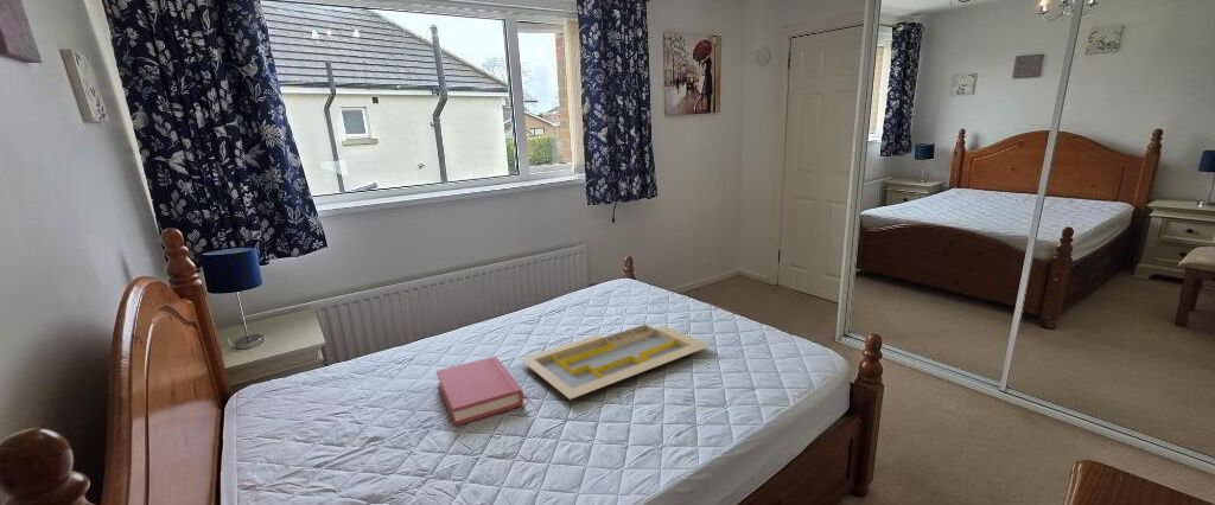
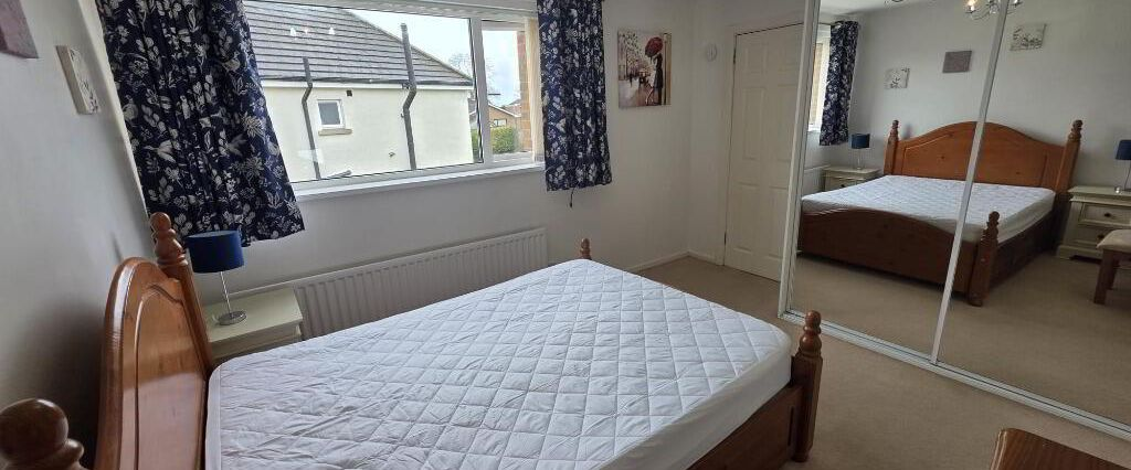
- serving tray (616, 354)
- hardback book (477, 386)
